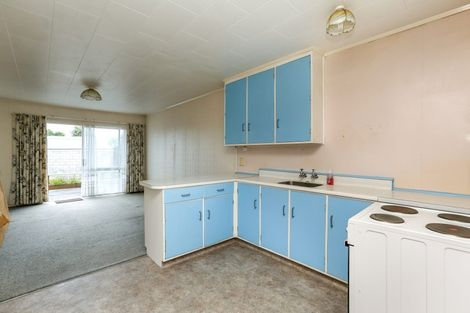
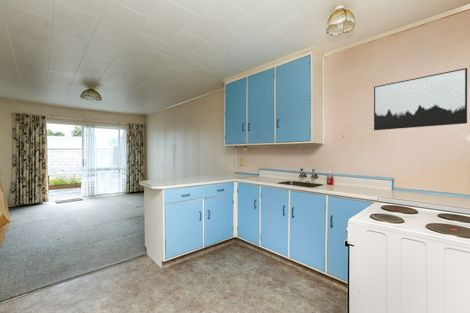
+ wall art (415, 102)
